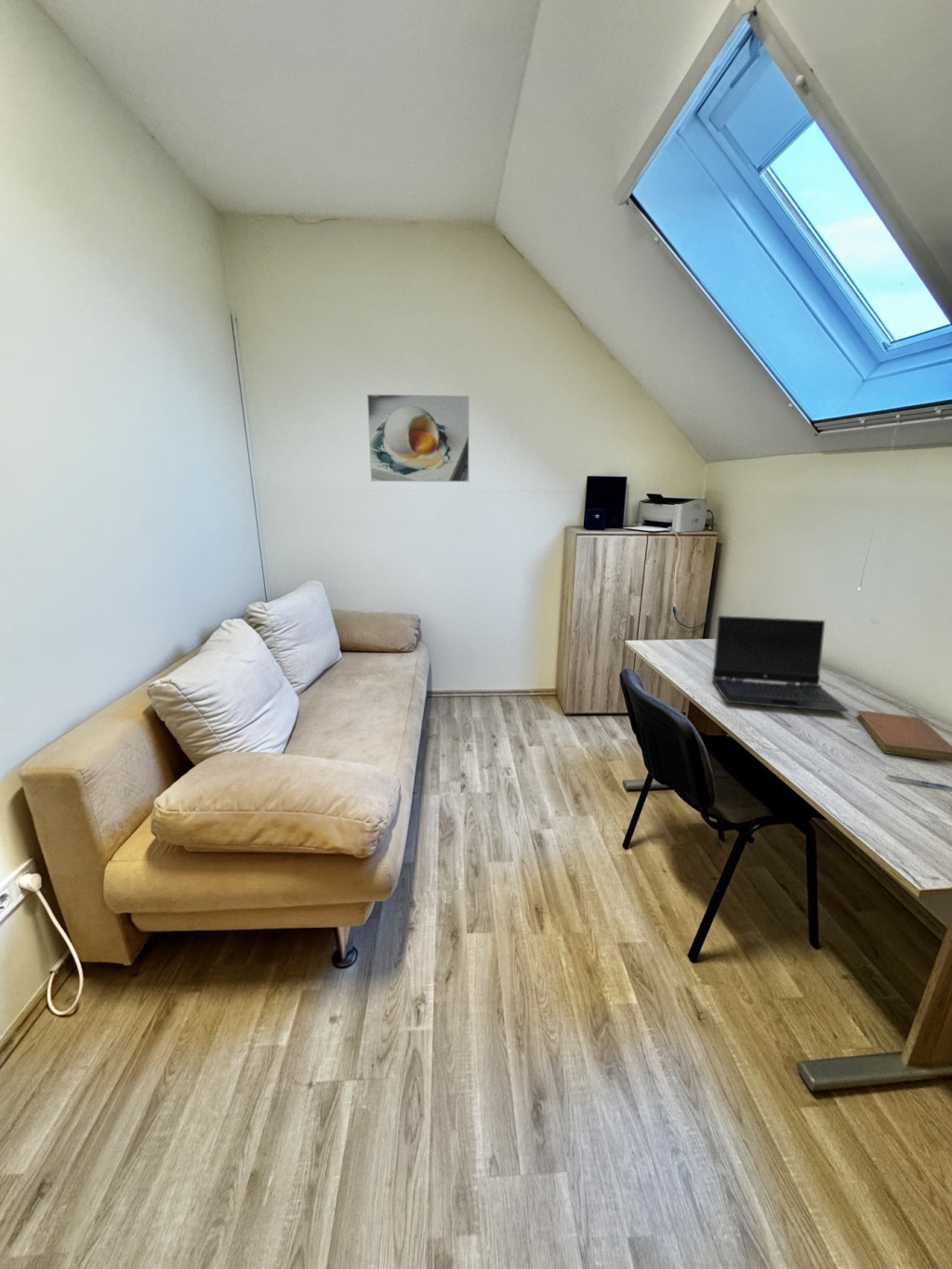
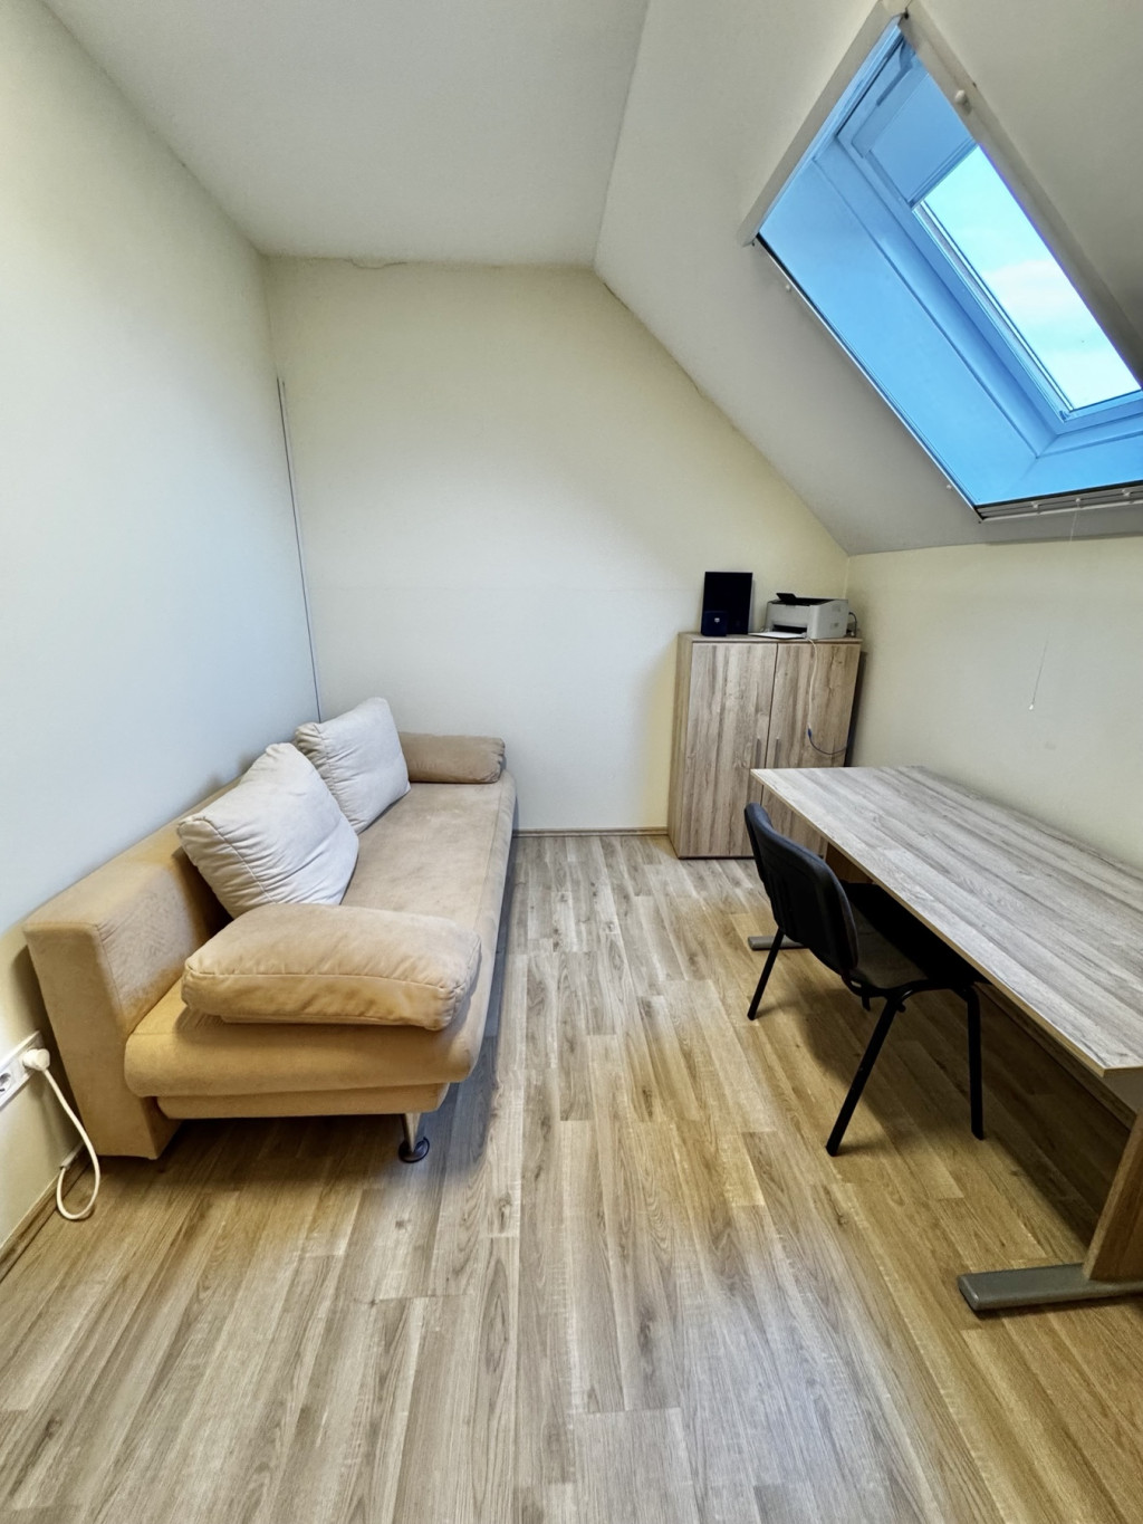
- notebook (904, 734)
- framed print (419, 439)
- laptop computer (777, 661)
- pen (919, 781)
